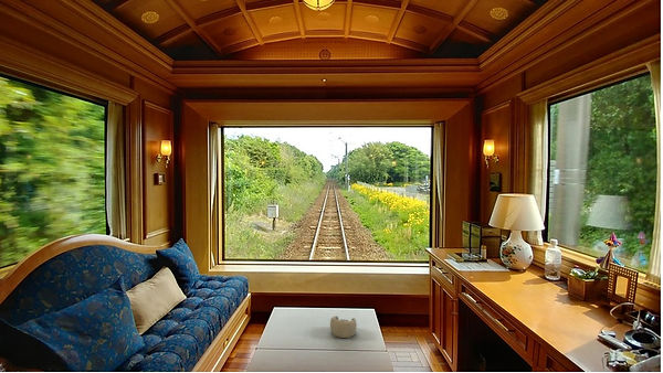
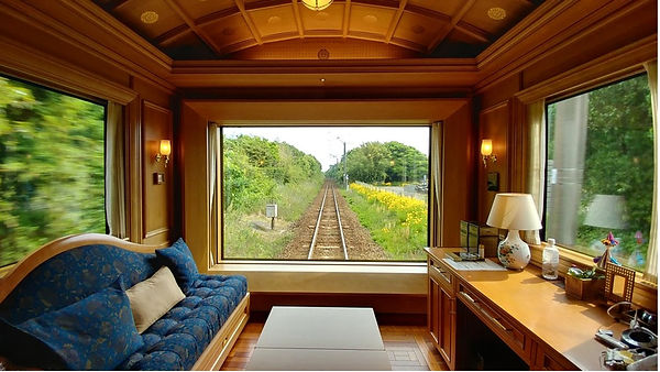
- decorative bowl (343, 324)
